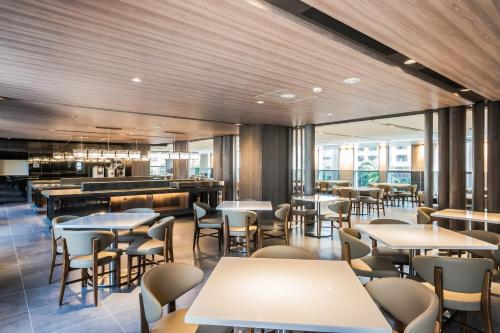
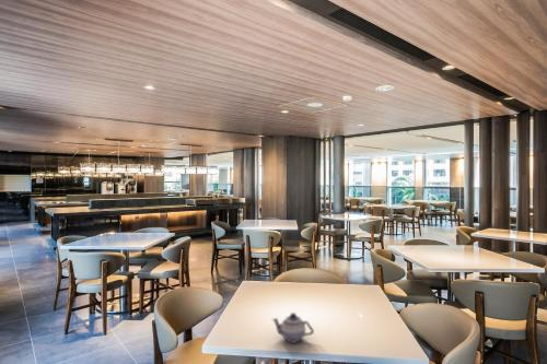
+ teapot (292, 326)
